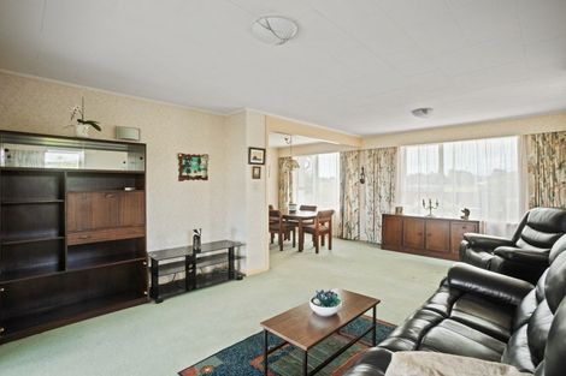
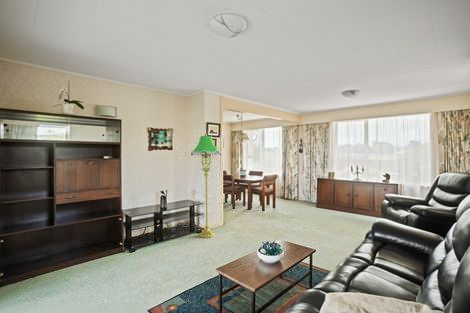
+ floor lamp (206, 184)
